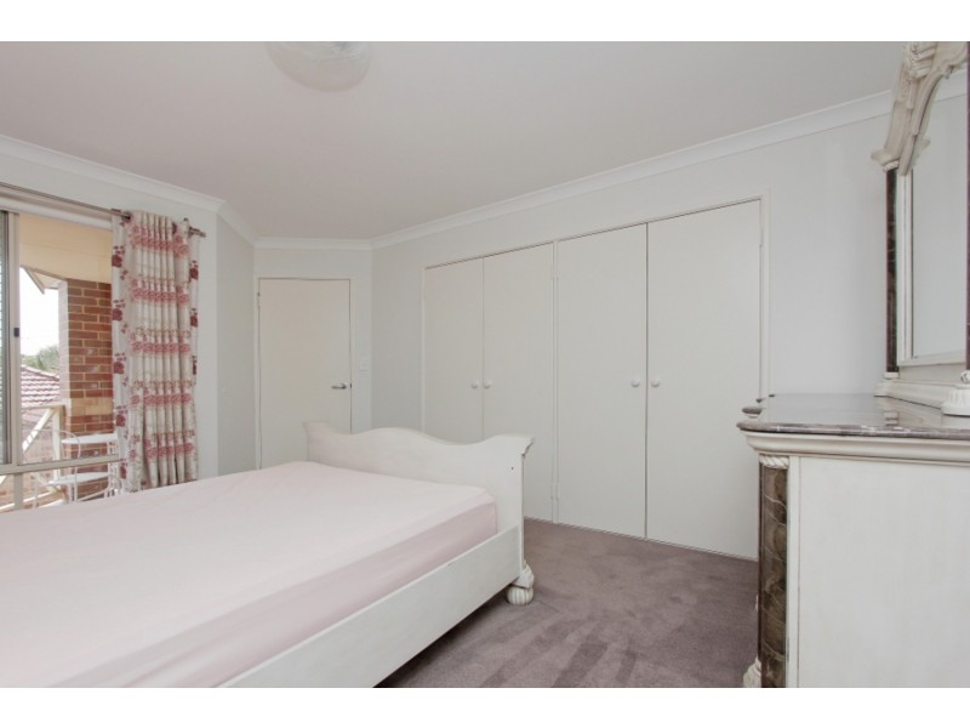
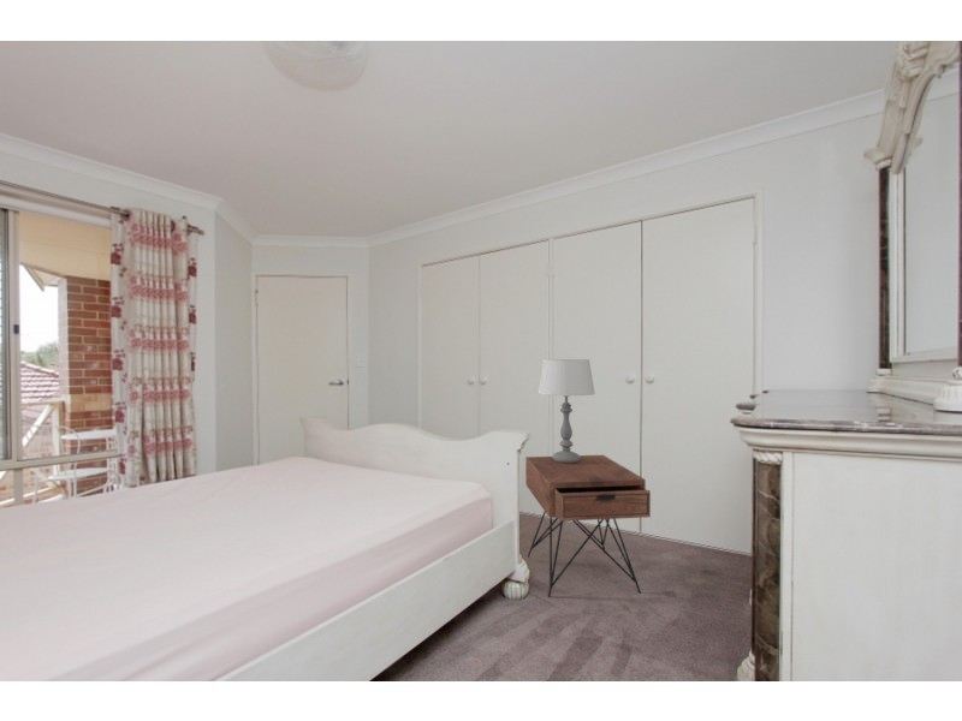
+ table lamp (565, 410)
+ nightstand (581, 524)
